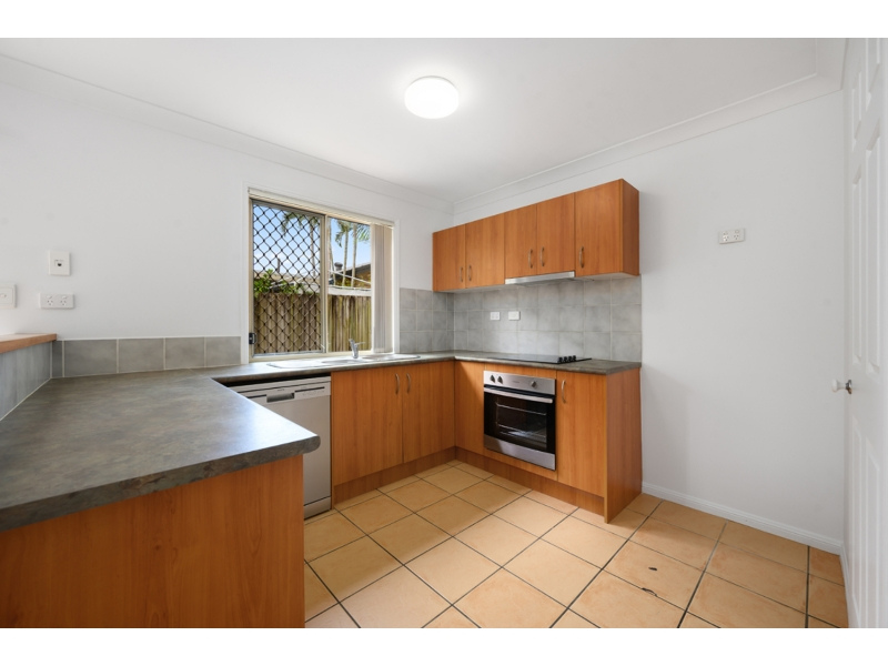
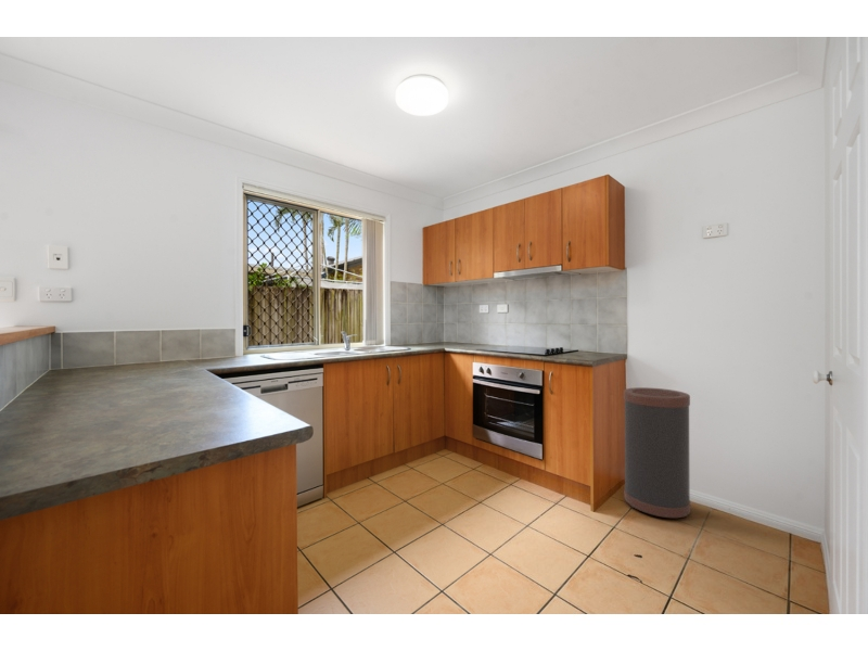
+ trash can (655, 448)
